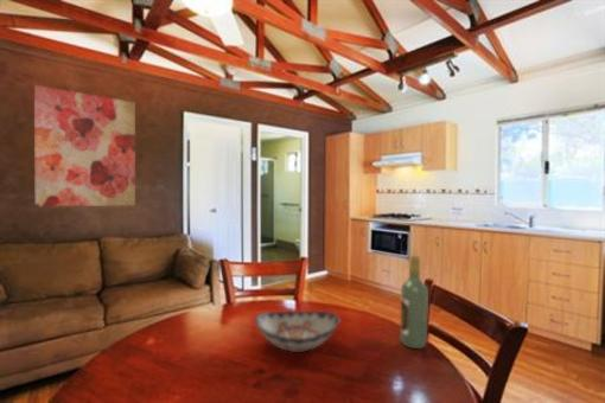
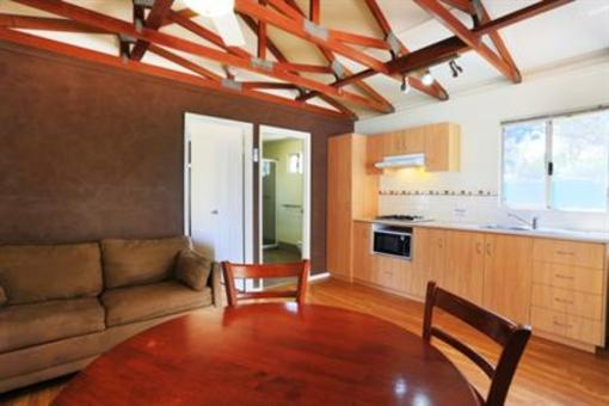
- wine bottle (414, 300)
- wall art (88, 151)
- decorative bowl (297, 332)
